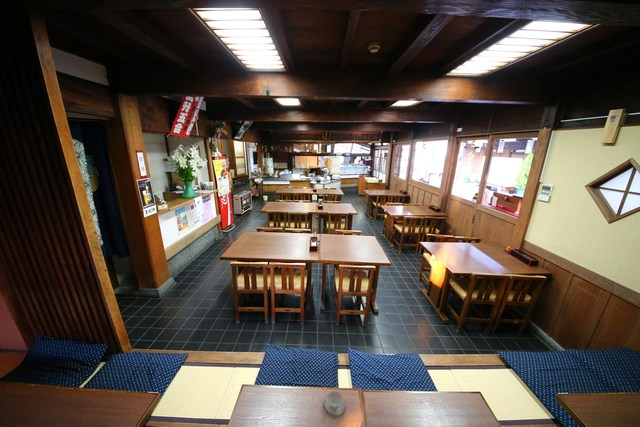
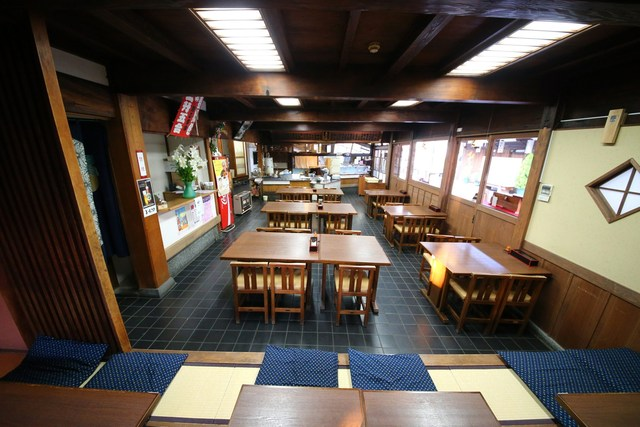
- chinaware (334, 401)
